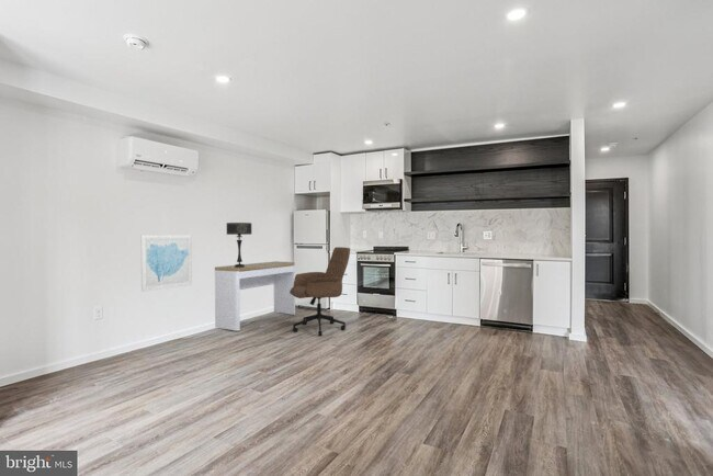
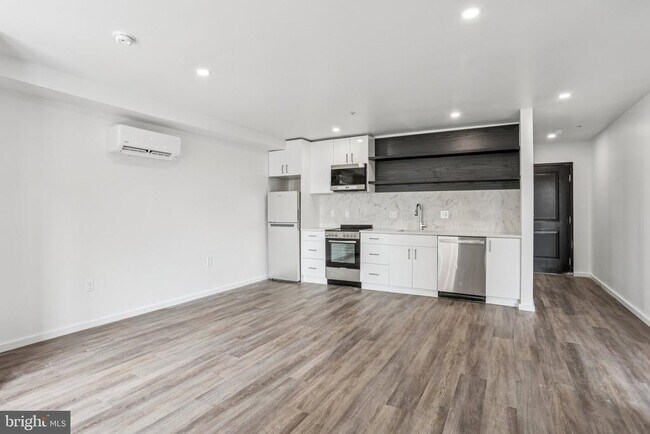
- wall art (168, 261)
- table lamp (239, 245)
- desk (257, 286)
- office chair (319, 288)
